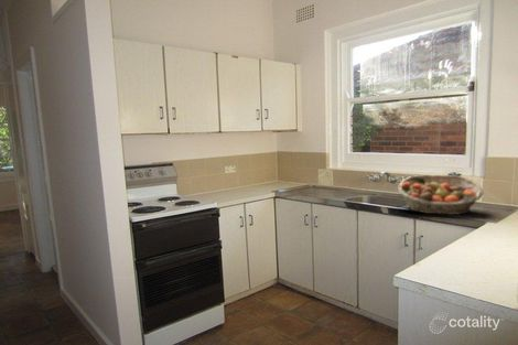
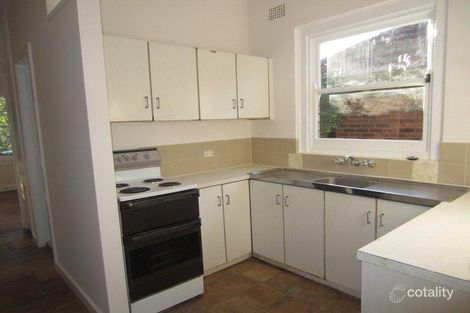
- fruit basket (438, 193)
